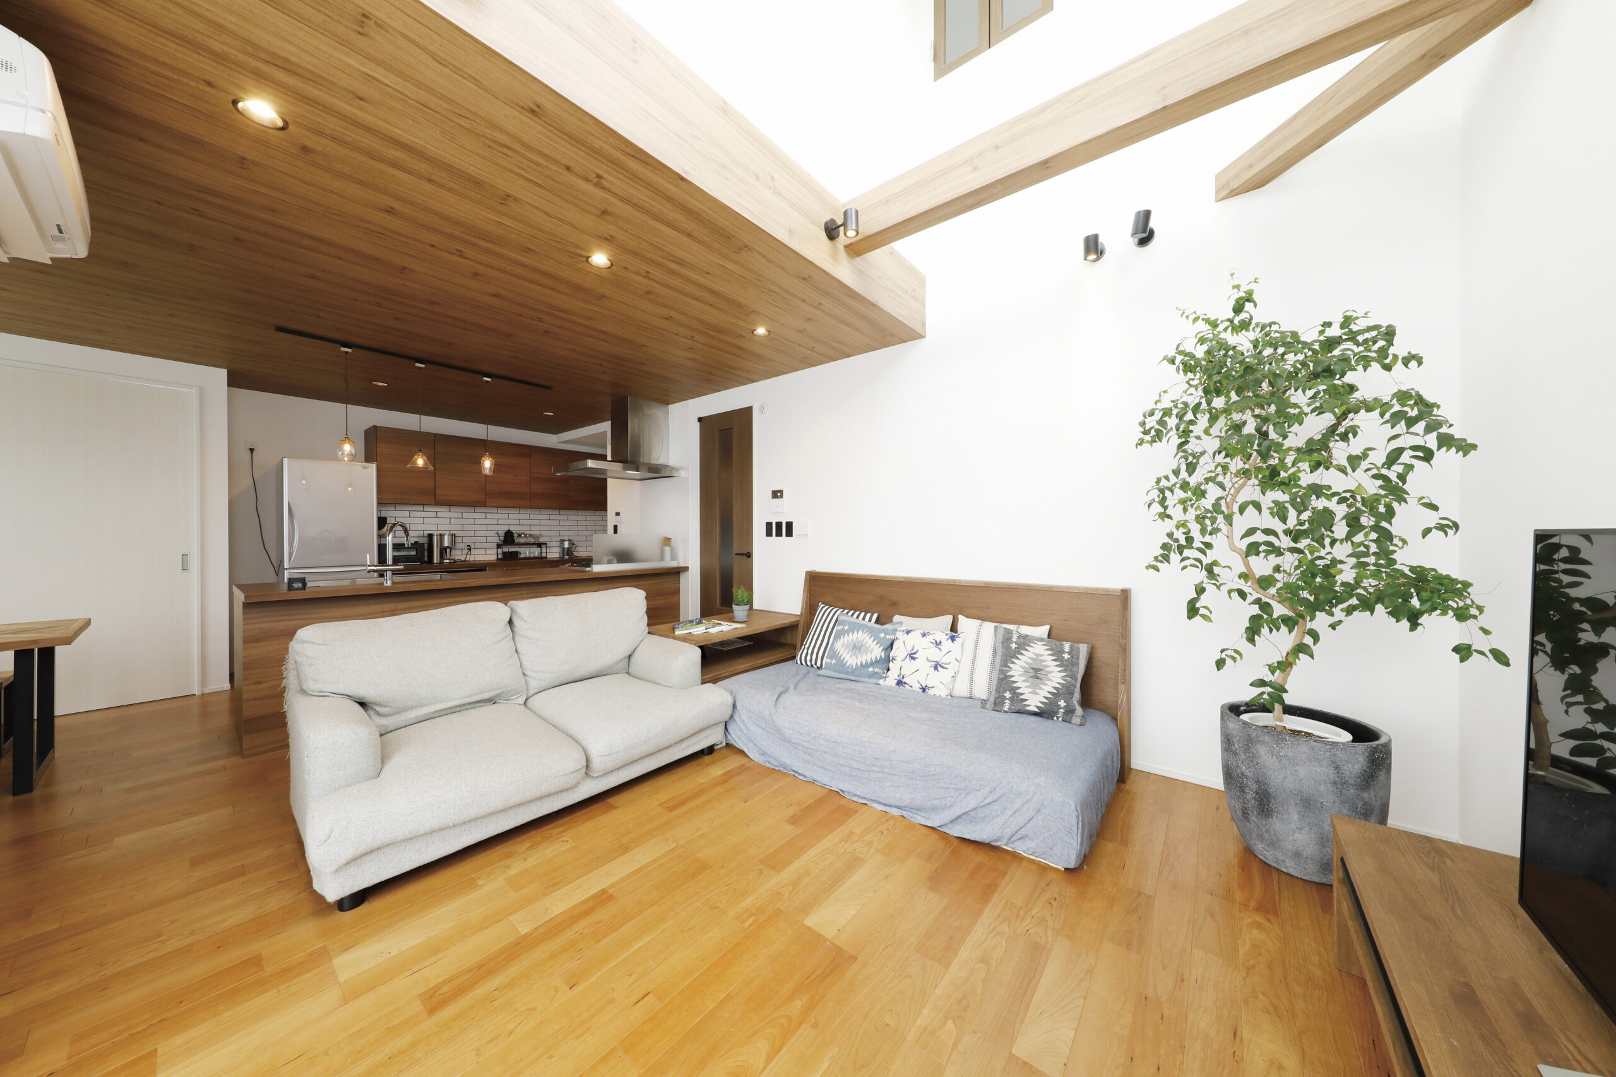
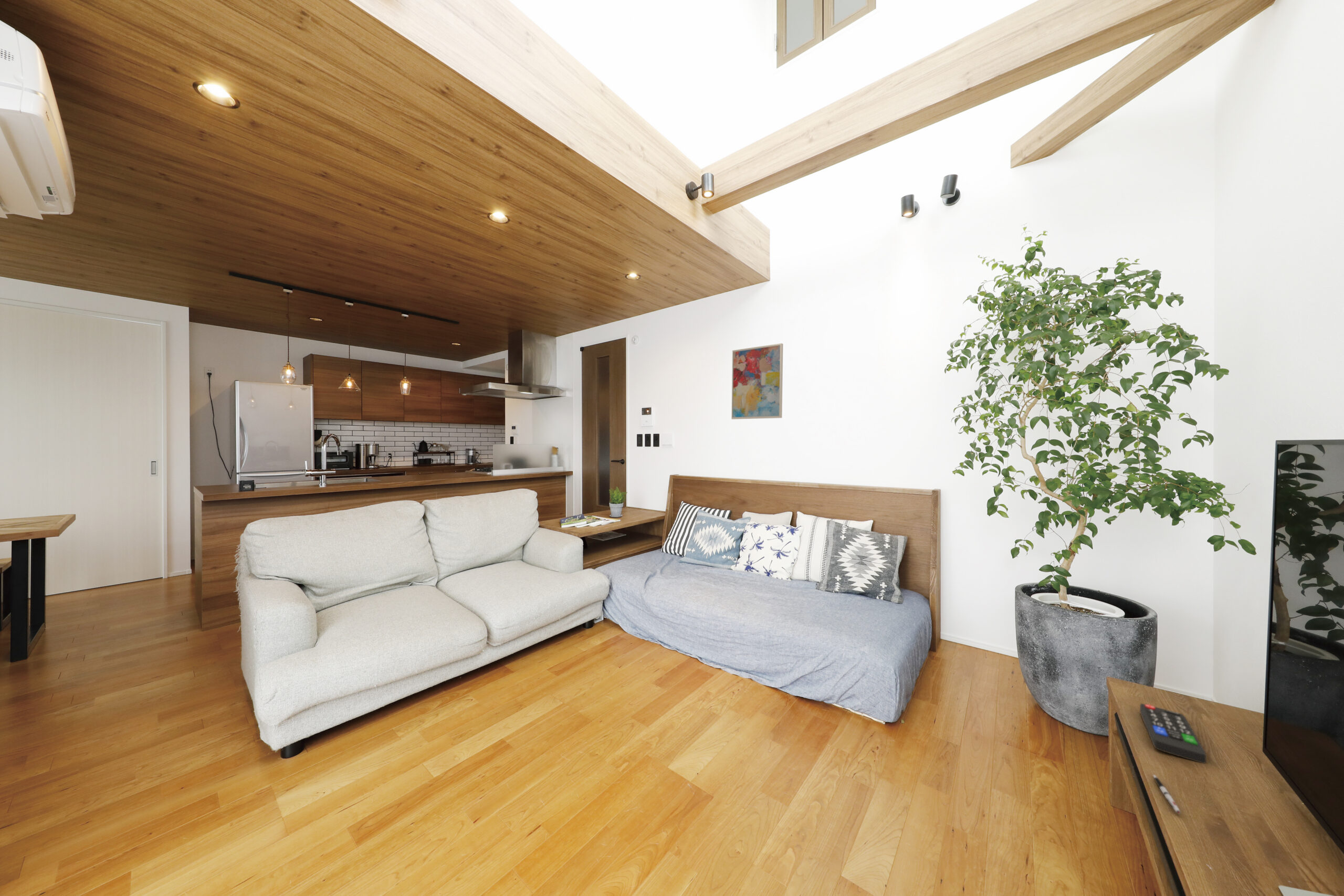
+ wall art (756, 383)
+ pen (1164, 792)
+ remote control (1170, 730)
